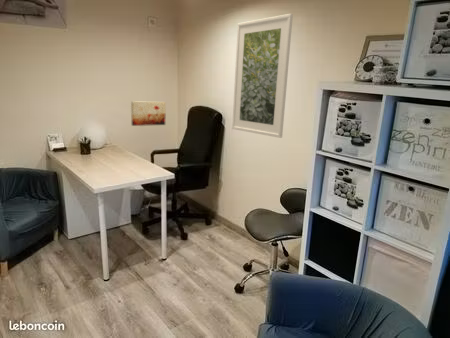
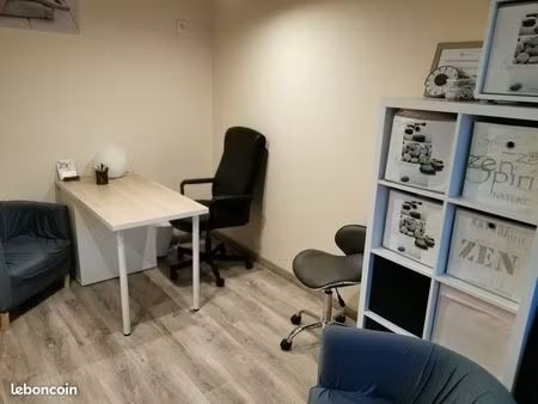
- wall art (148, 113)
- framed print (259, 78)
